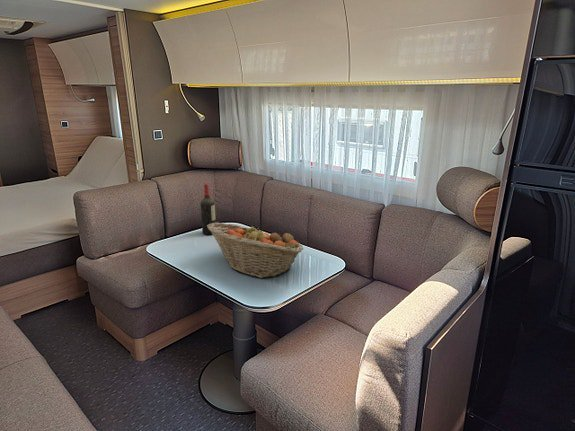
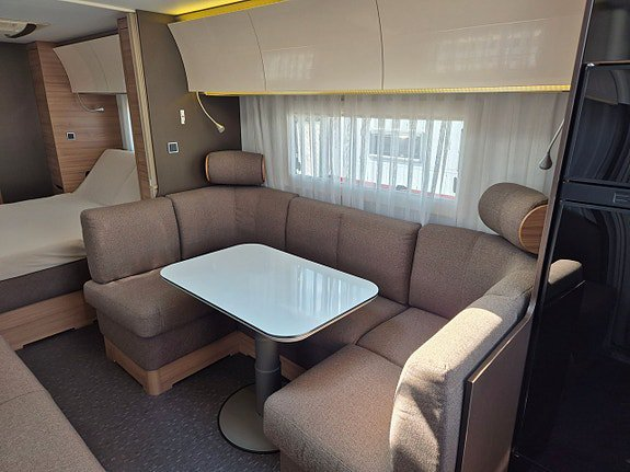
- fruit basket (254, 244)
- wine bottle (207, 209)
